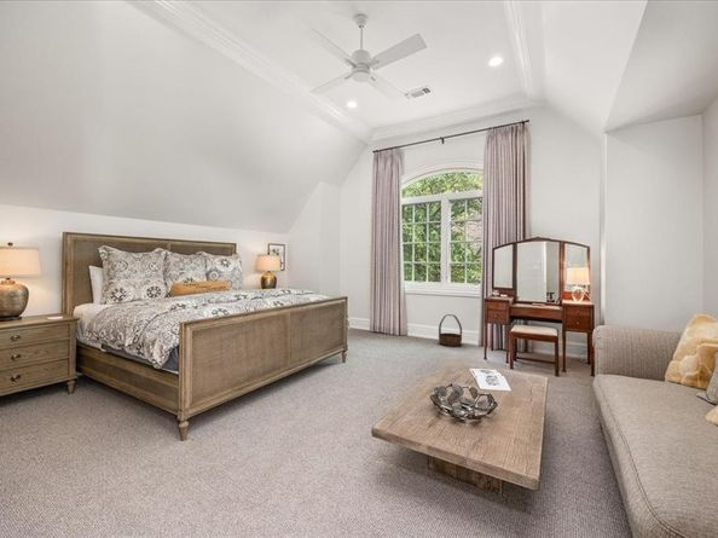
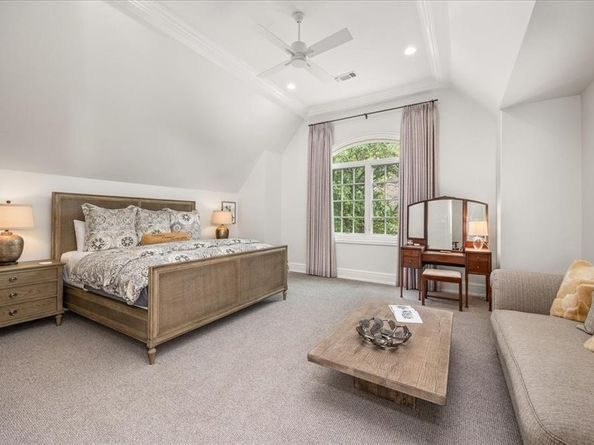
- basket (447, 332)
